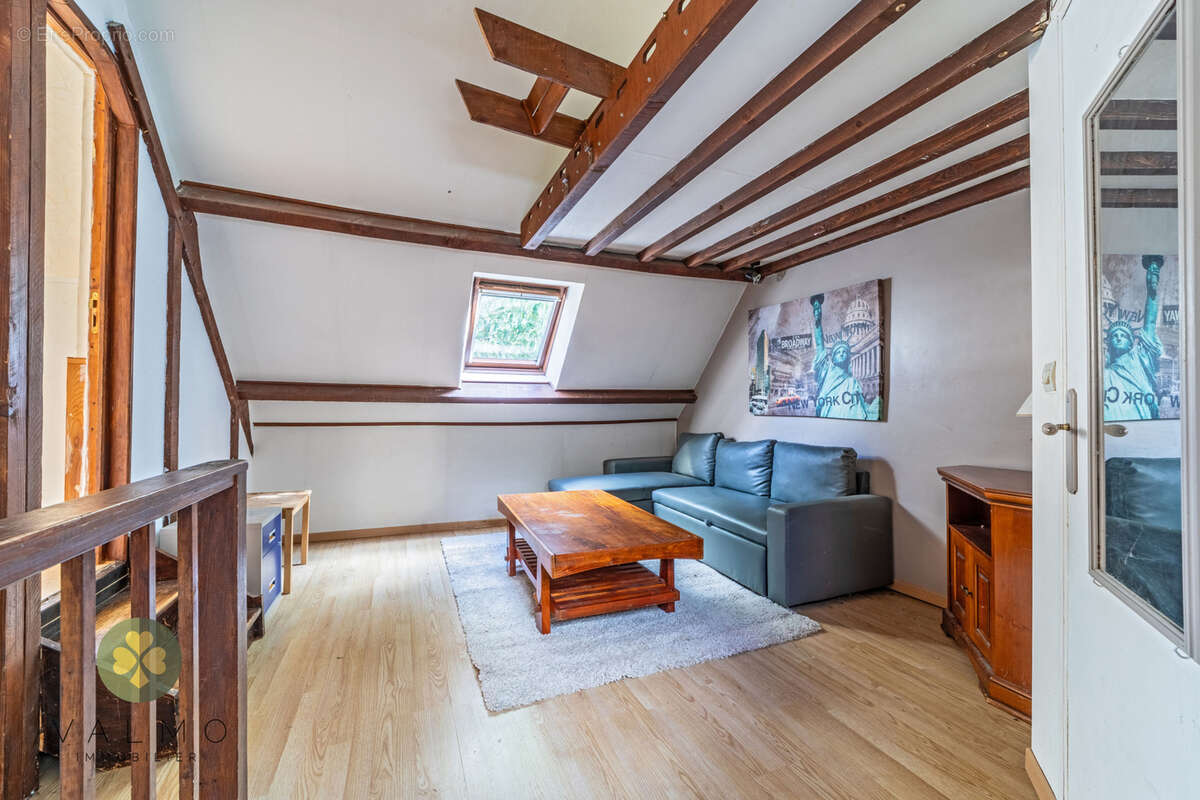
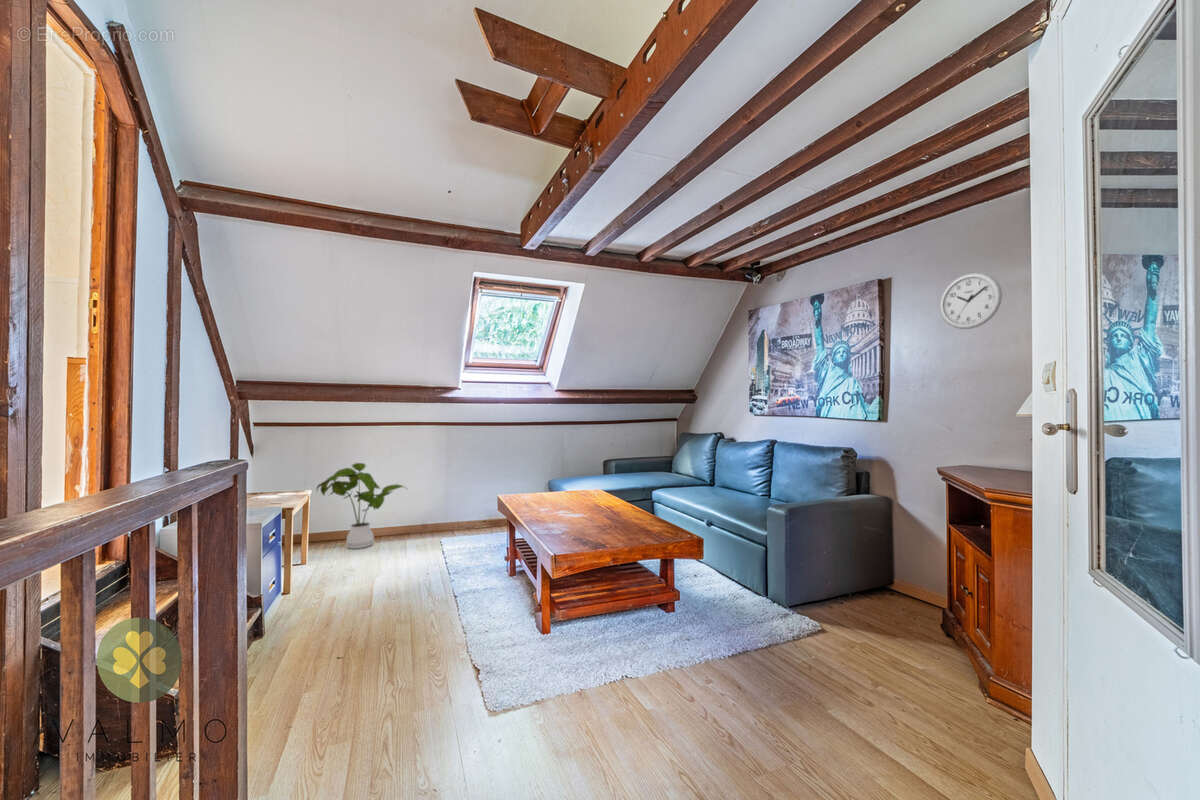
+ wall clock (968, 301)
+ house plant (359, 505)
